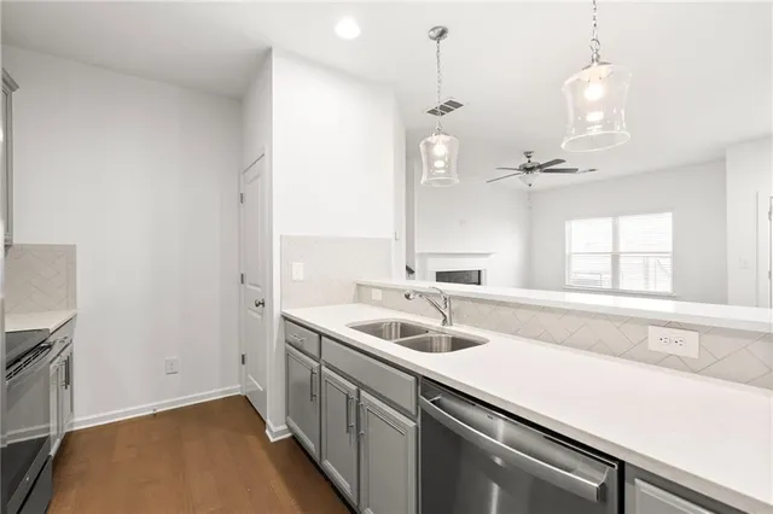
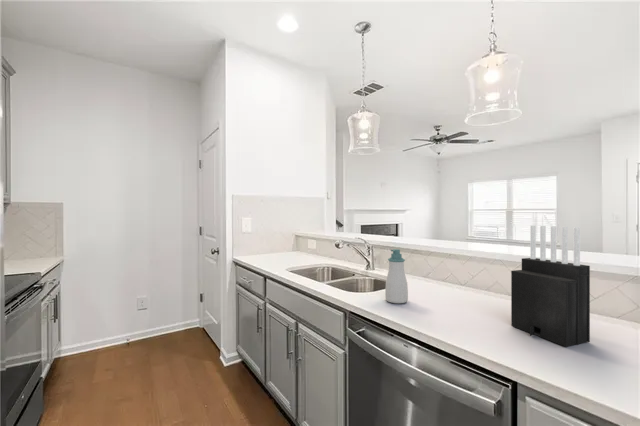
+ soap bottle (396, 275)
+ knife block (545, 280)
